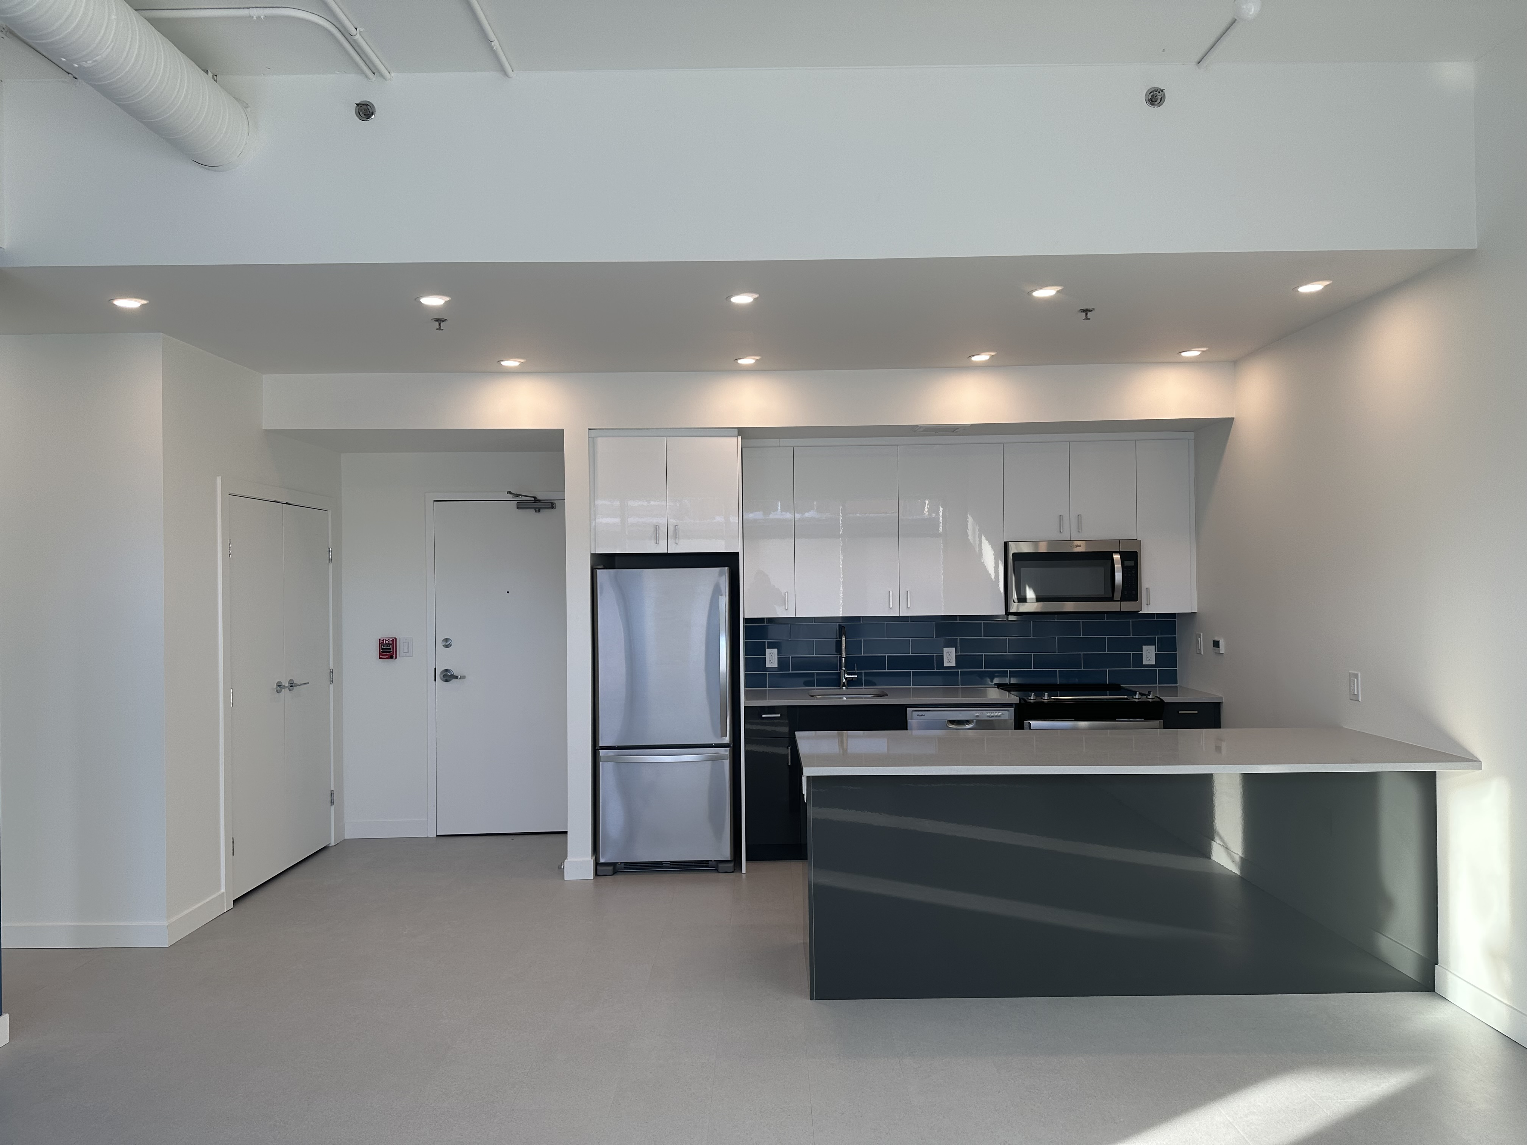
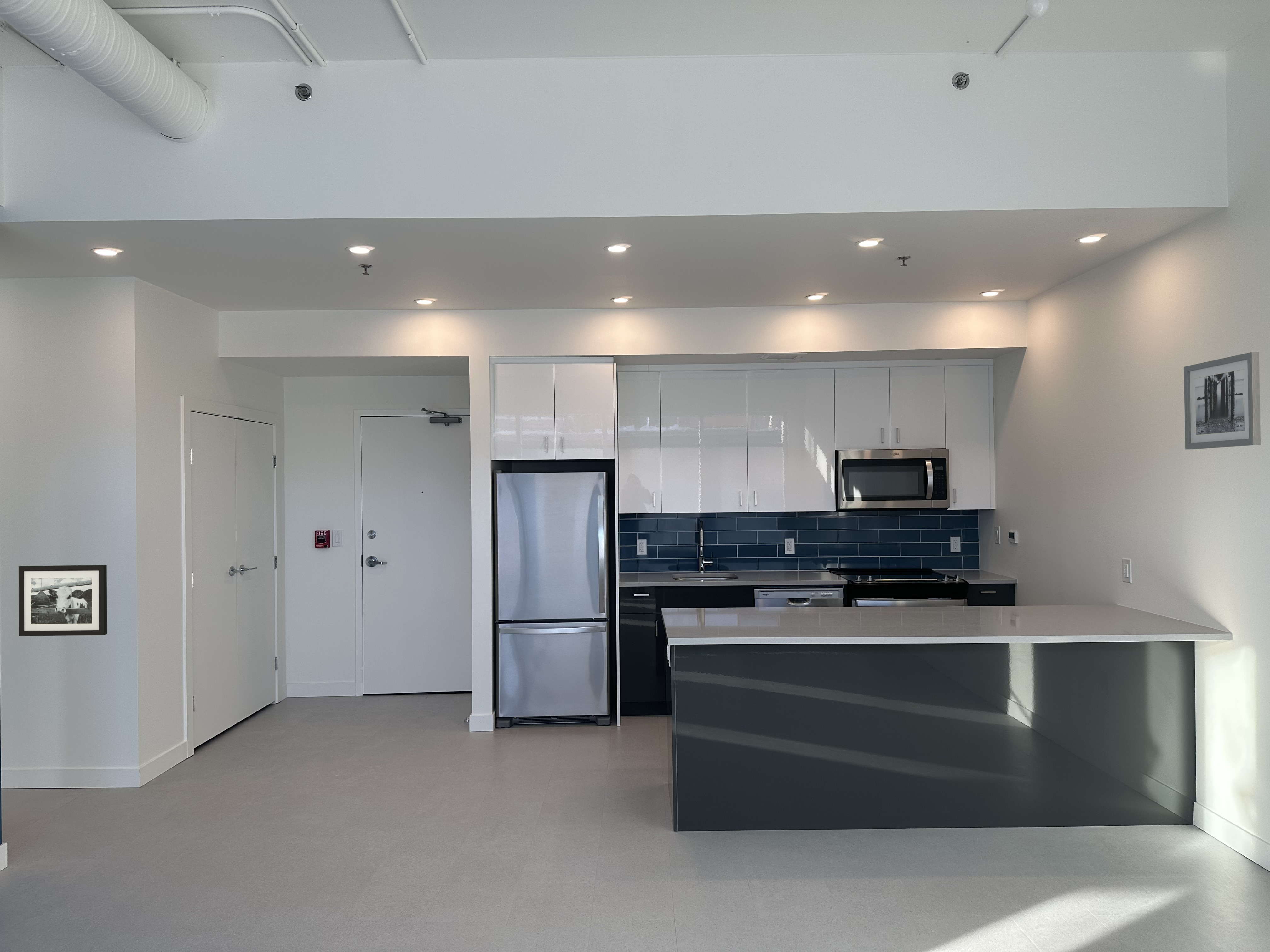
+ picture frame (63, 600)
+ wall art (1220, 403)
